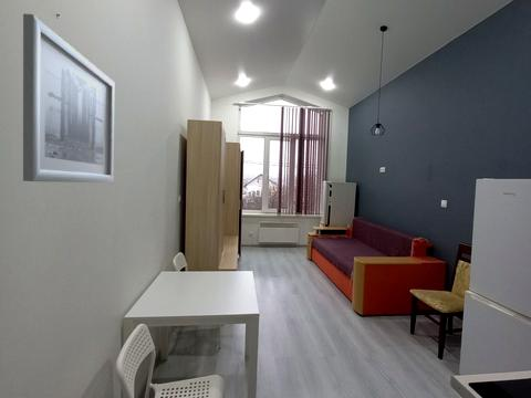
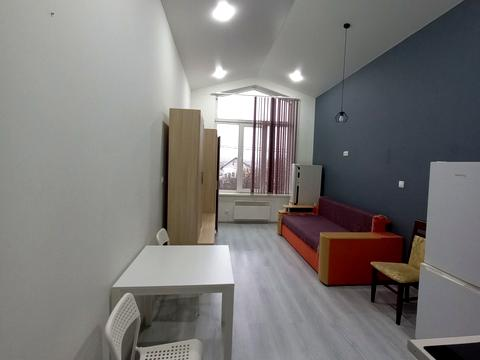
- wall art (80, 119)
